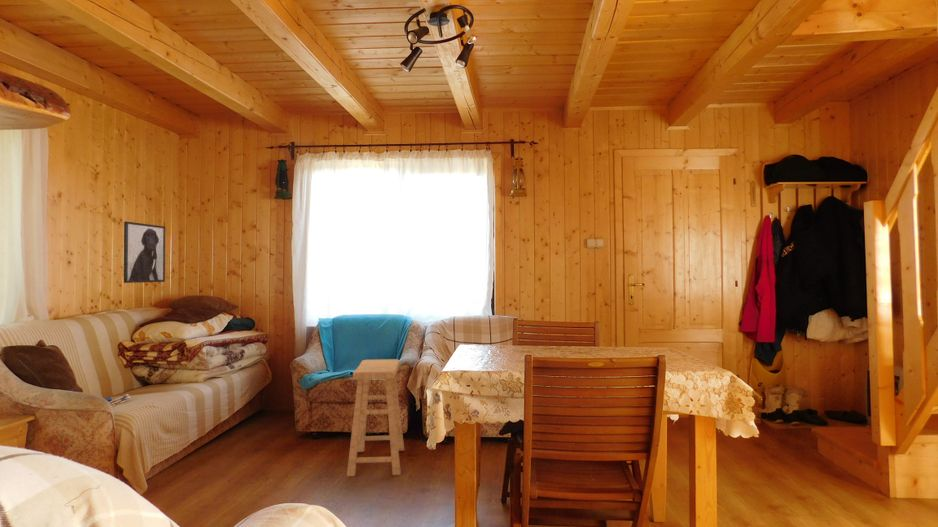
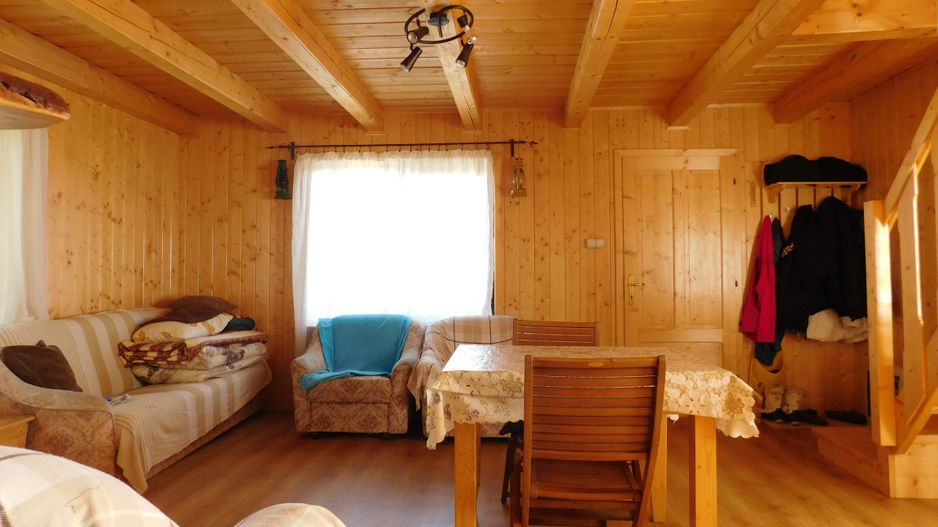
- stool (377, 413)
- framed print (145, 253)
